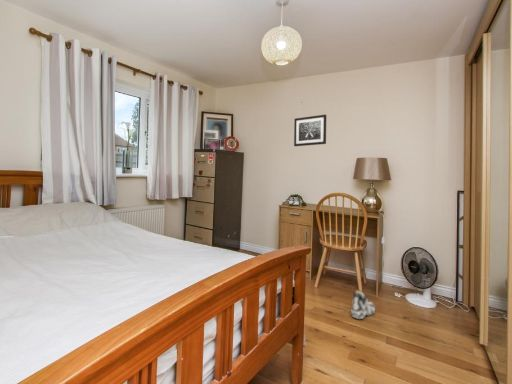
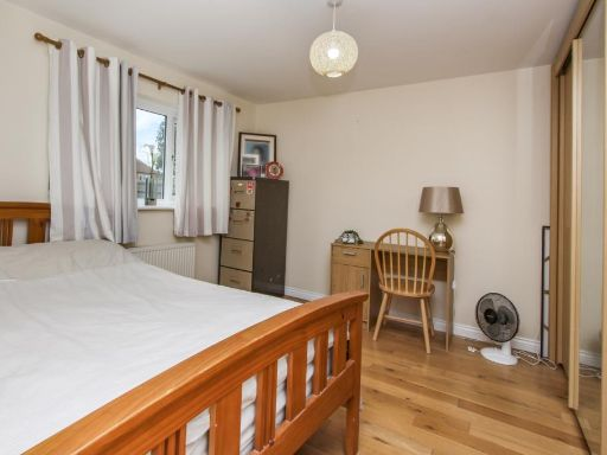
- wall art (309, 130)
- sneaker (363, 301)
